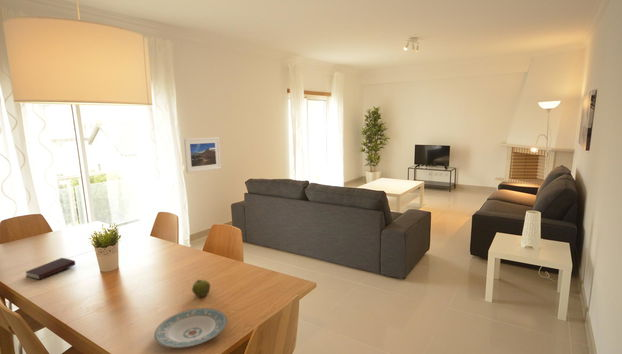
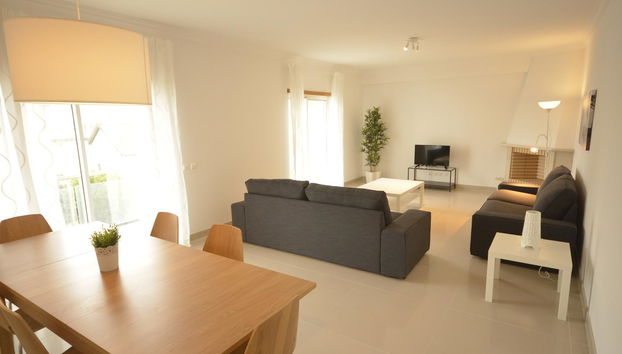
- plate (192, 329)
- book (51, 268)
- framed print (203, 154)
- apple (200, 287)
